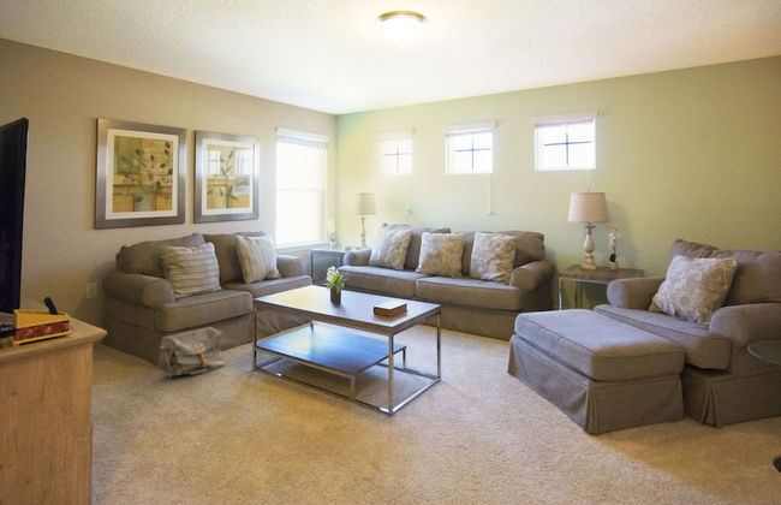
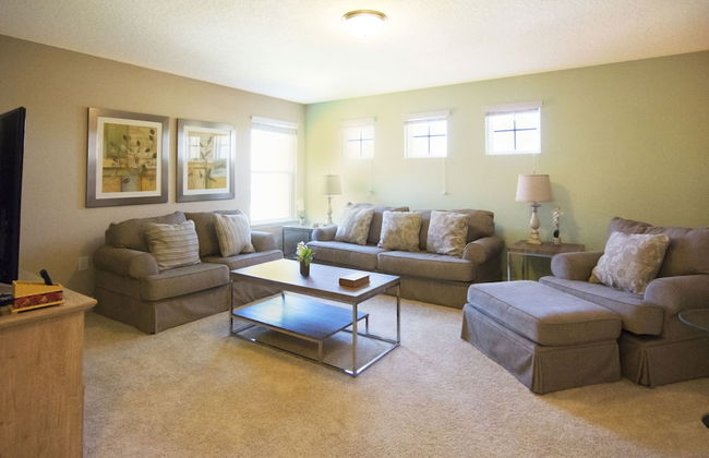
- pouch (191, 351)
